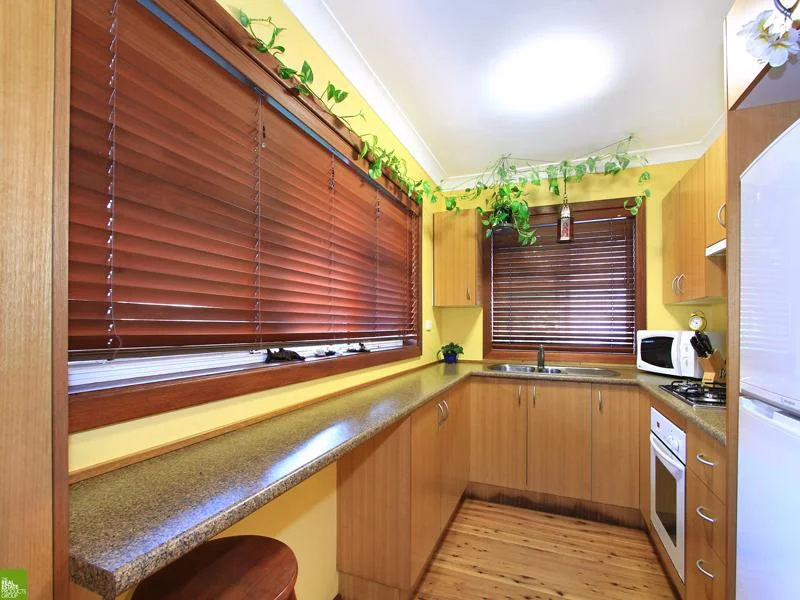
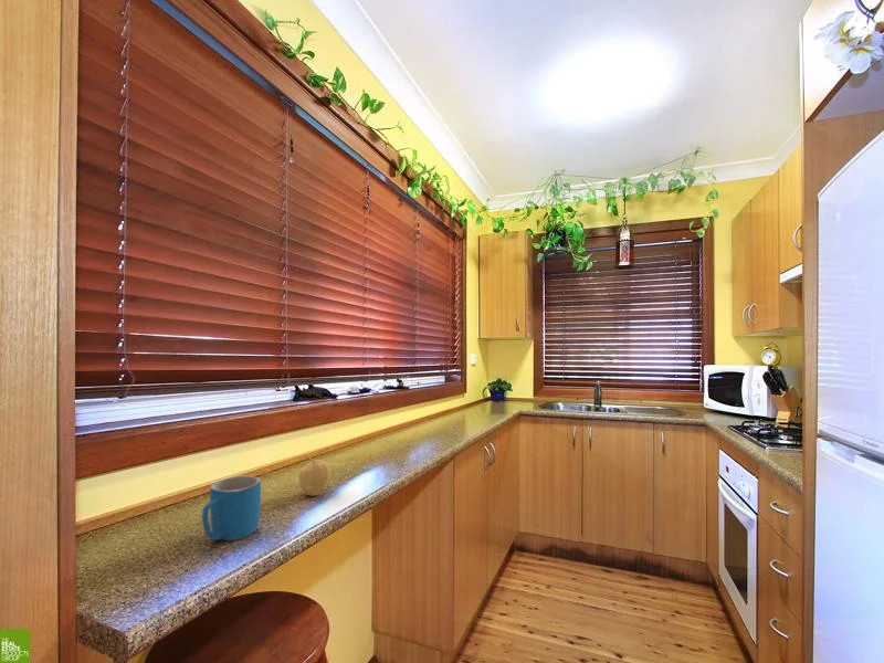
+ fruit (314, 474)
+ mug (229, 509)
